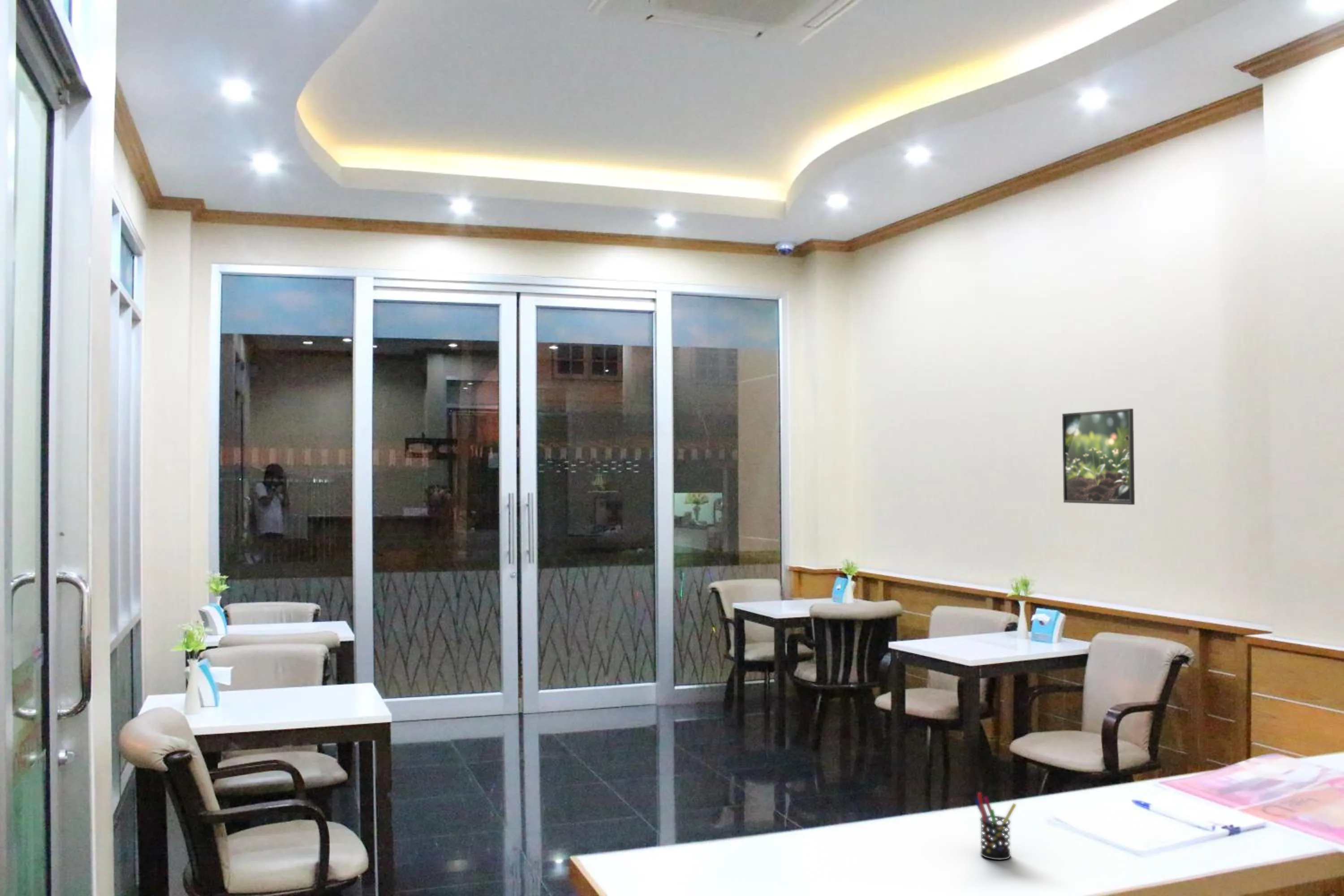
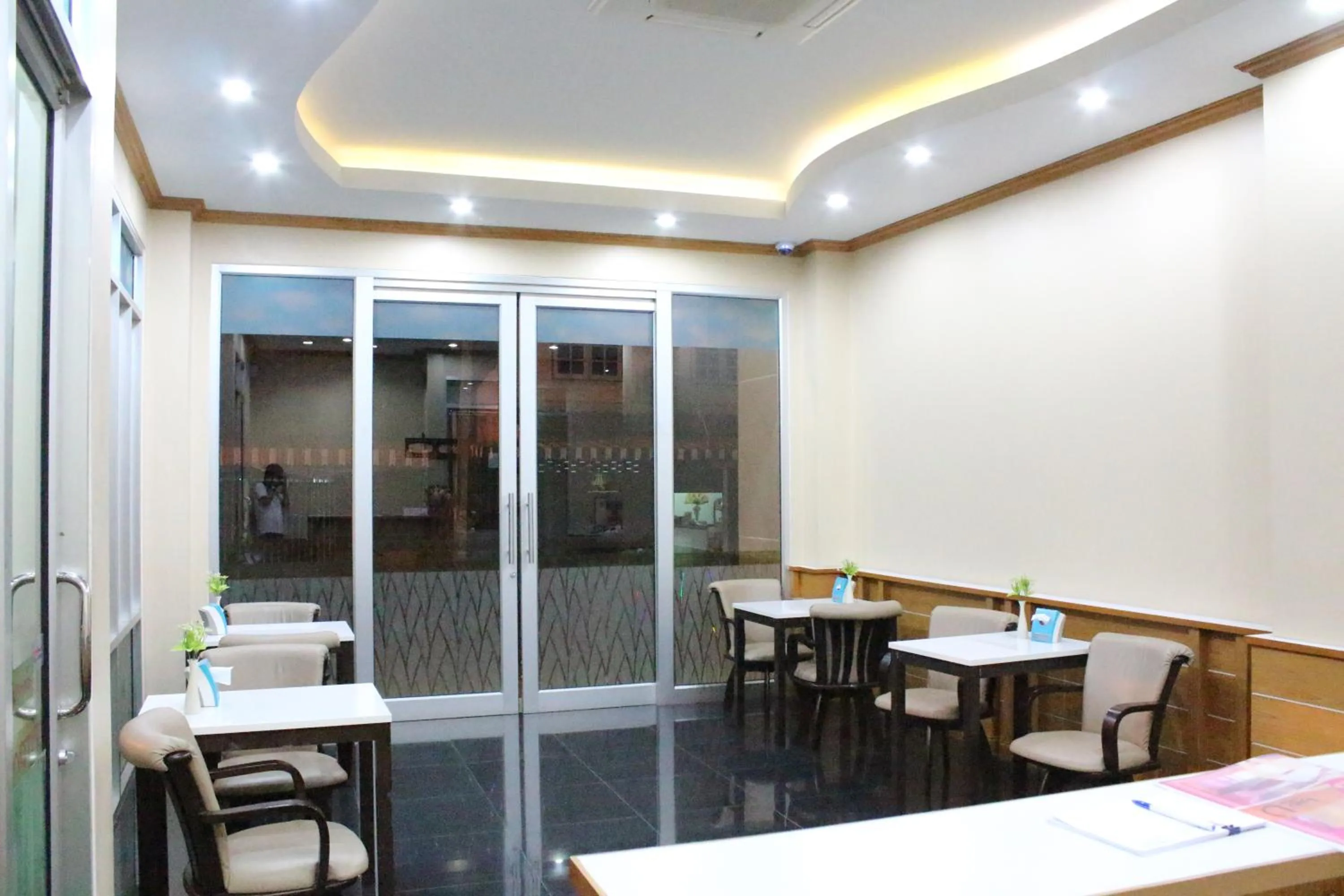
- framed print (1097, 457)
- pen holder (993, 825)
